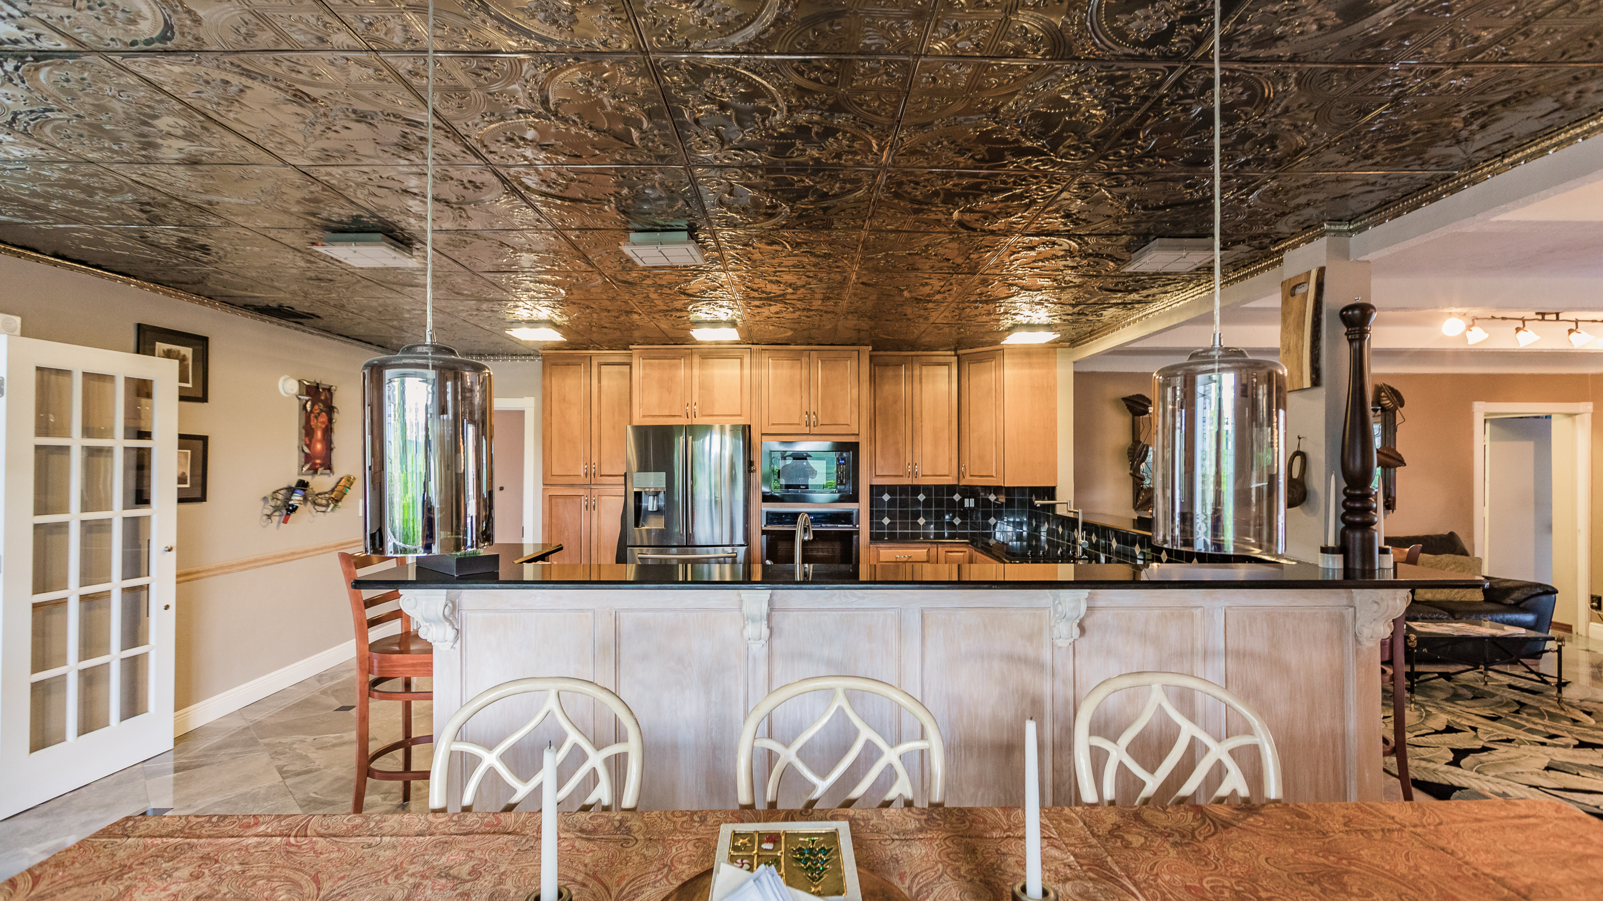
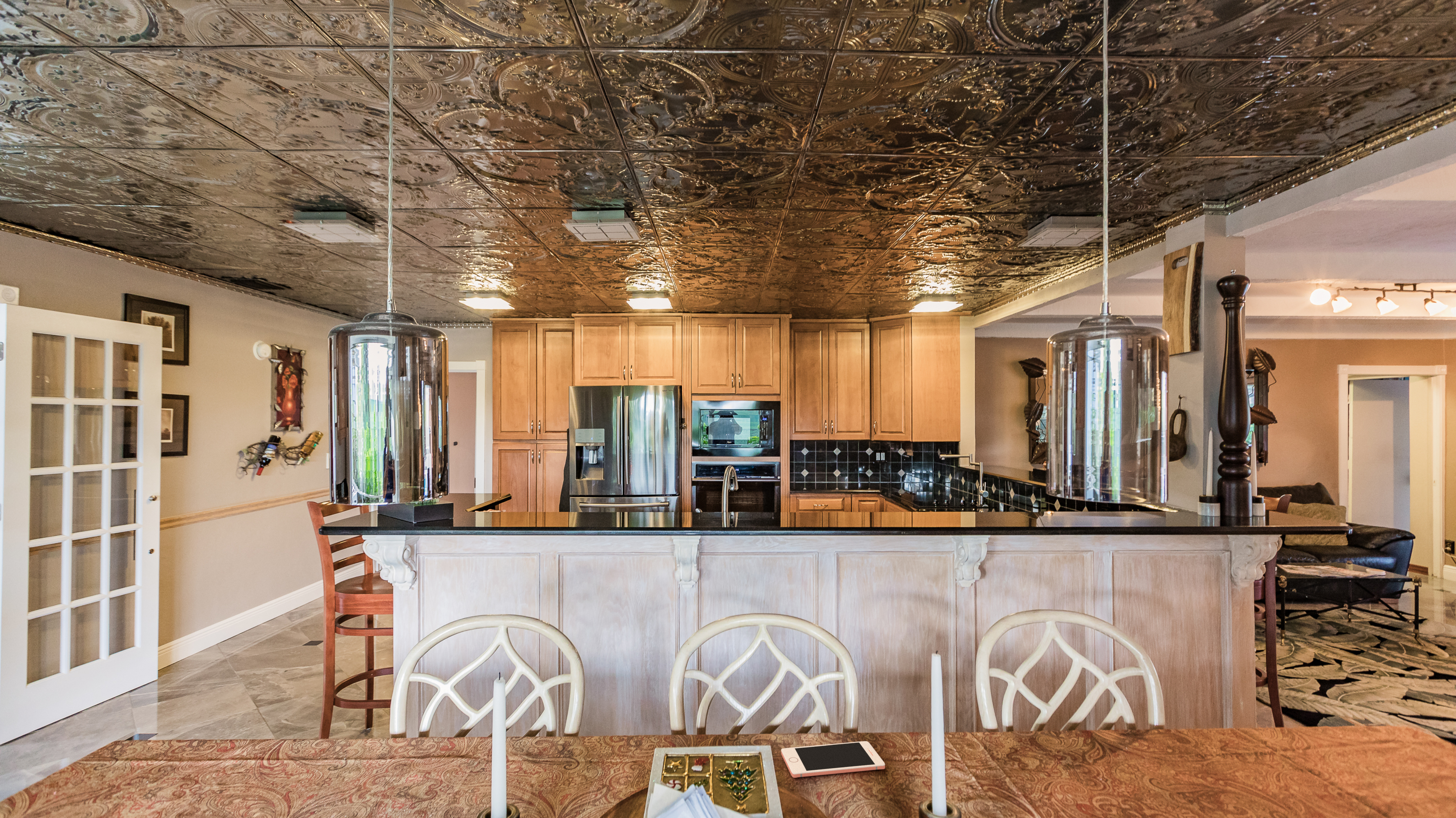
+ cell phone (832, 759)
